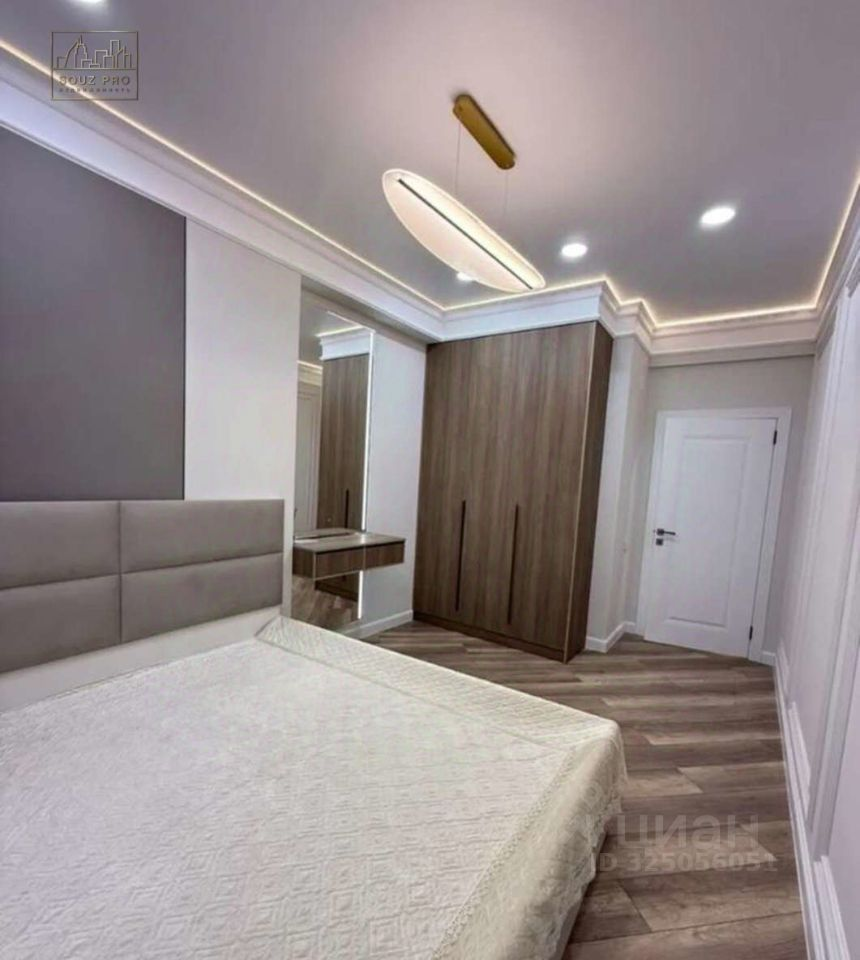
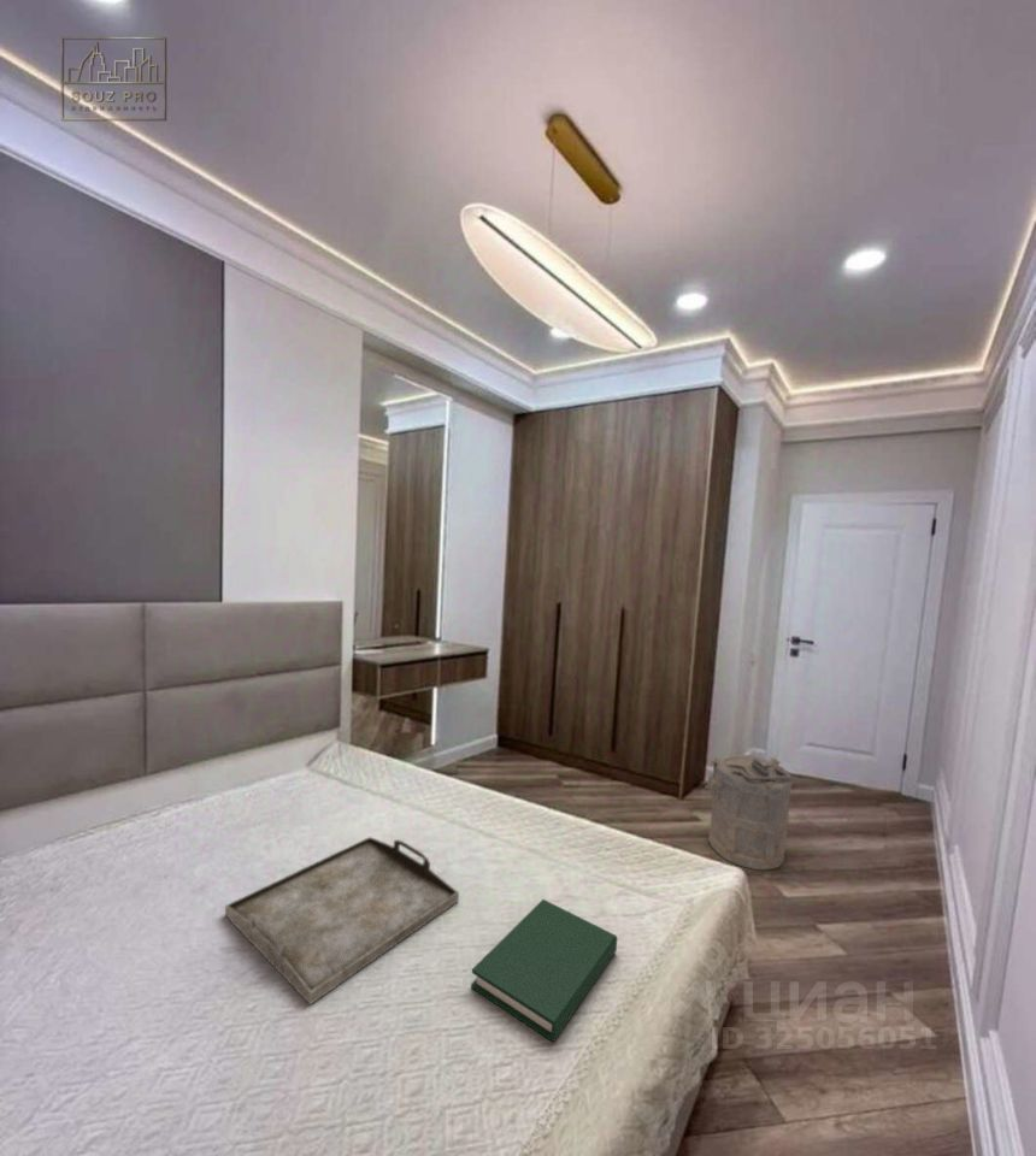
+ serving tray (346, 893)
+ hardback book (547, 960)
+ laundry hamper (746, 803)
